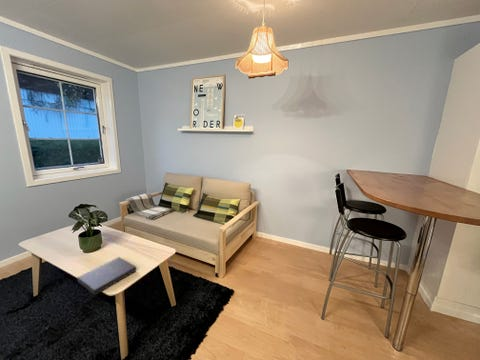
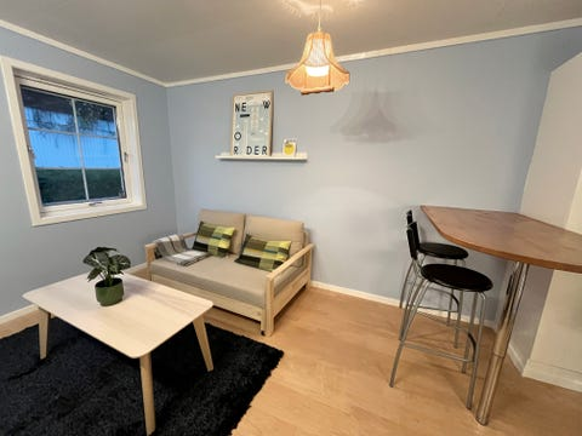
- book (108, 273)
